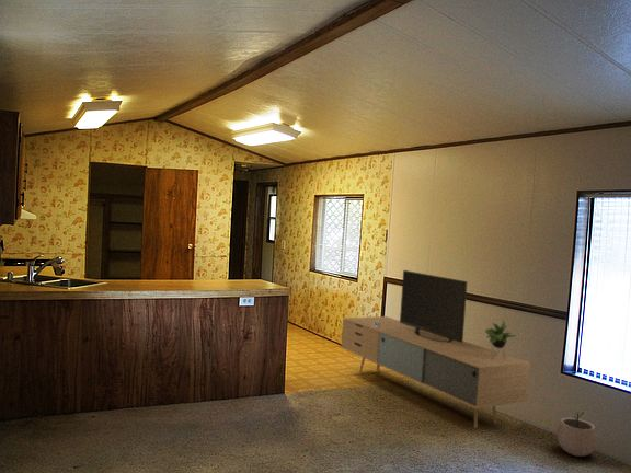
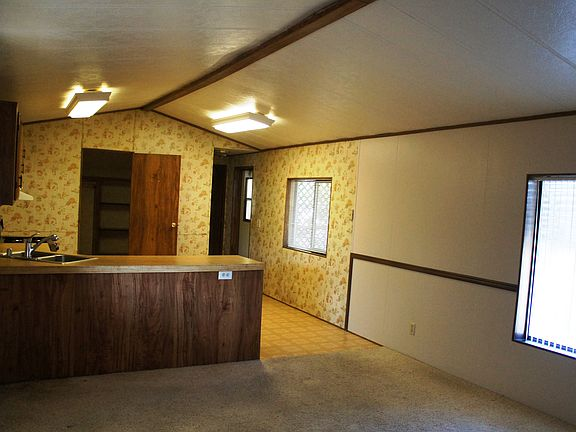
- media console (425, 335)
- plant pot (576, 431)
